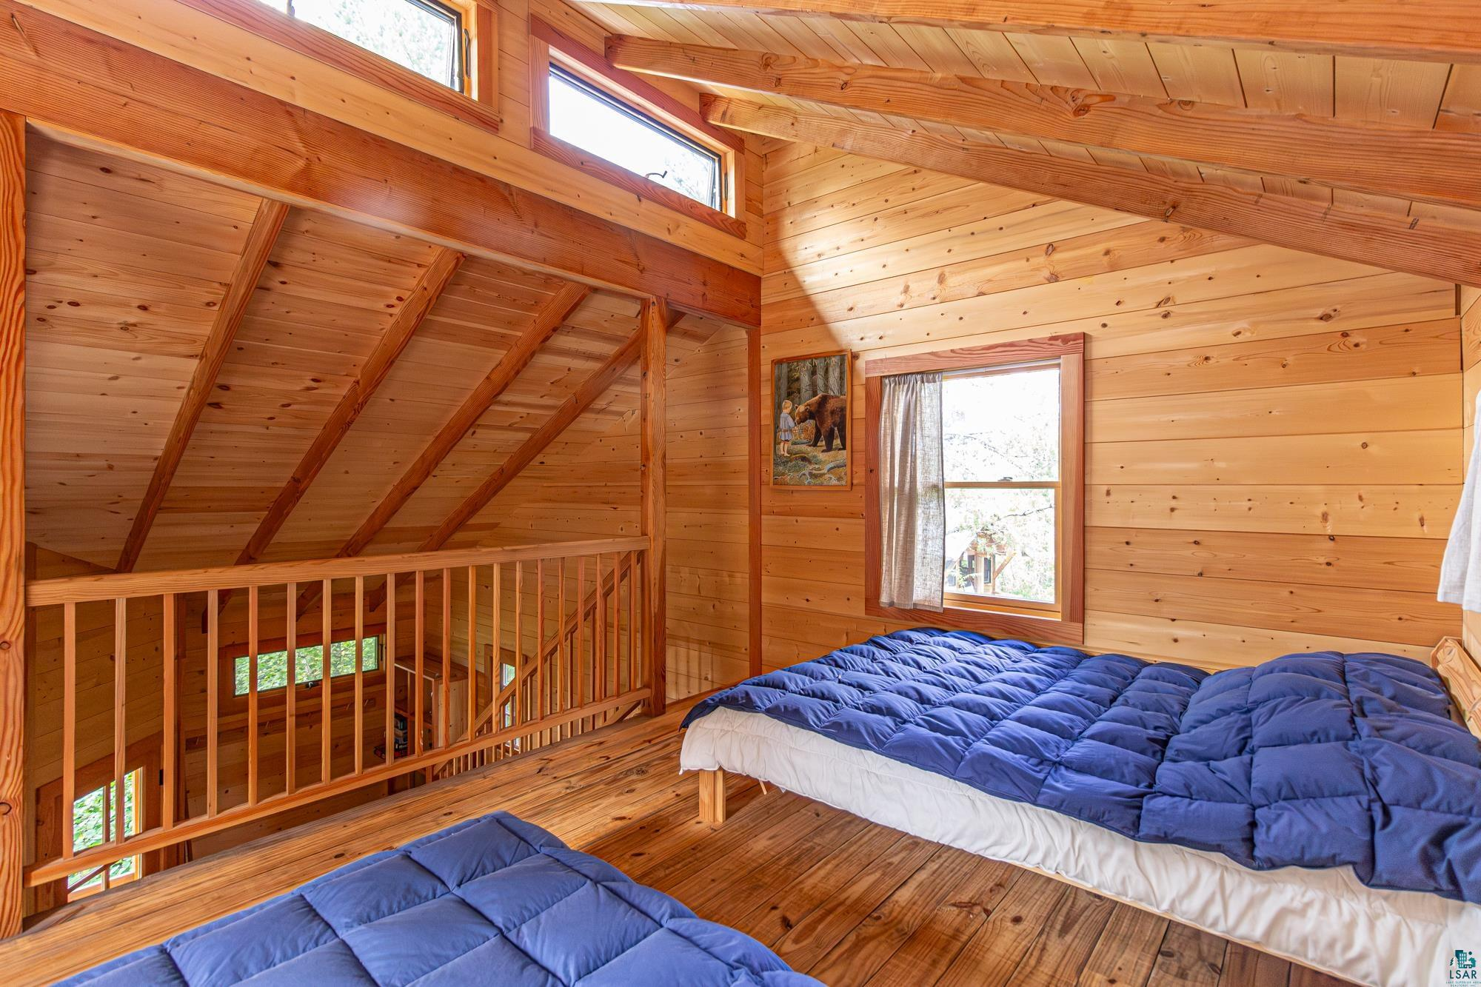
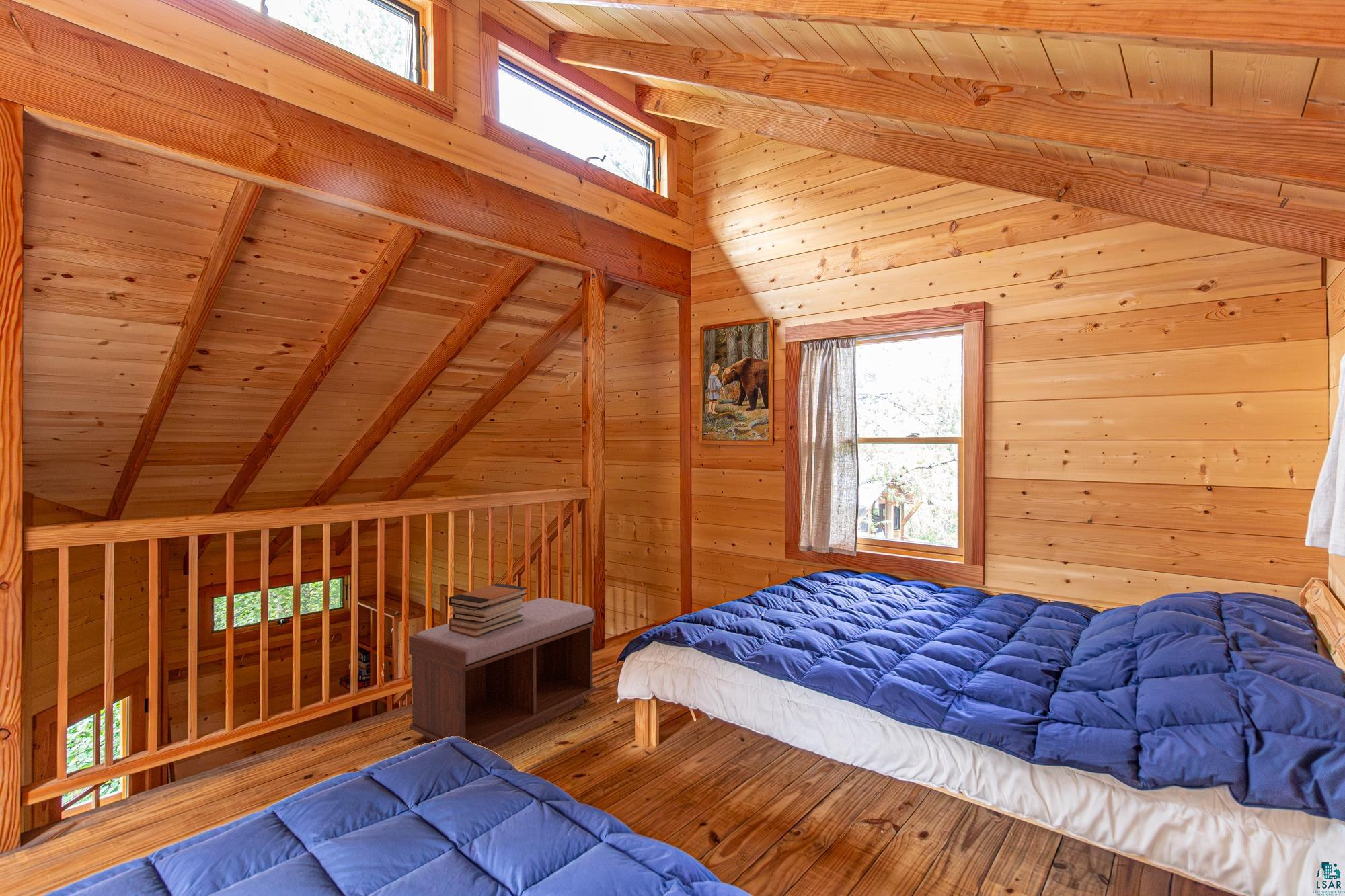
+ book stack (488, 608)
+ bench (510, 667)
